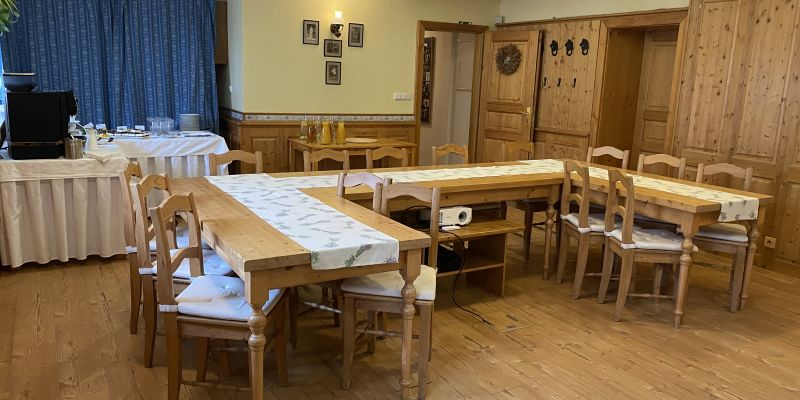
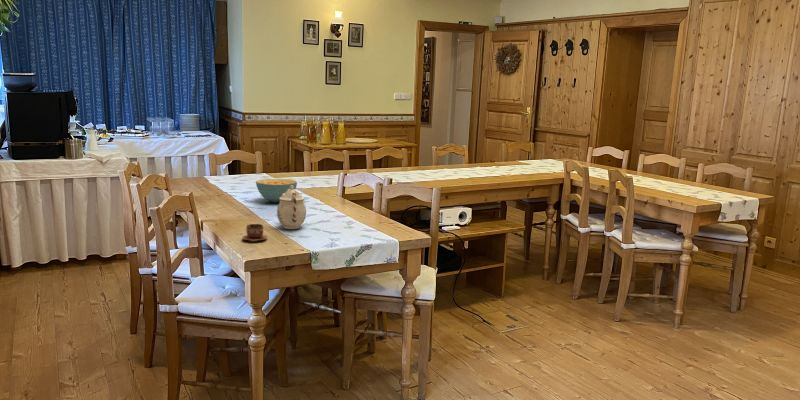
+ cereal bowl (276, 191)
+ teapot (291, 206)
+ cup (254, 232)
